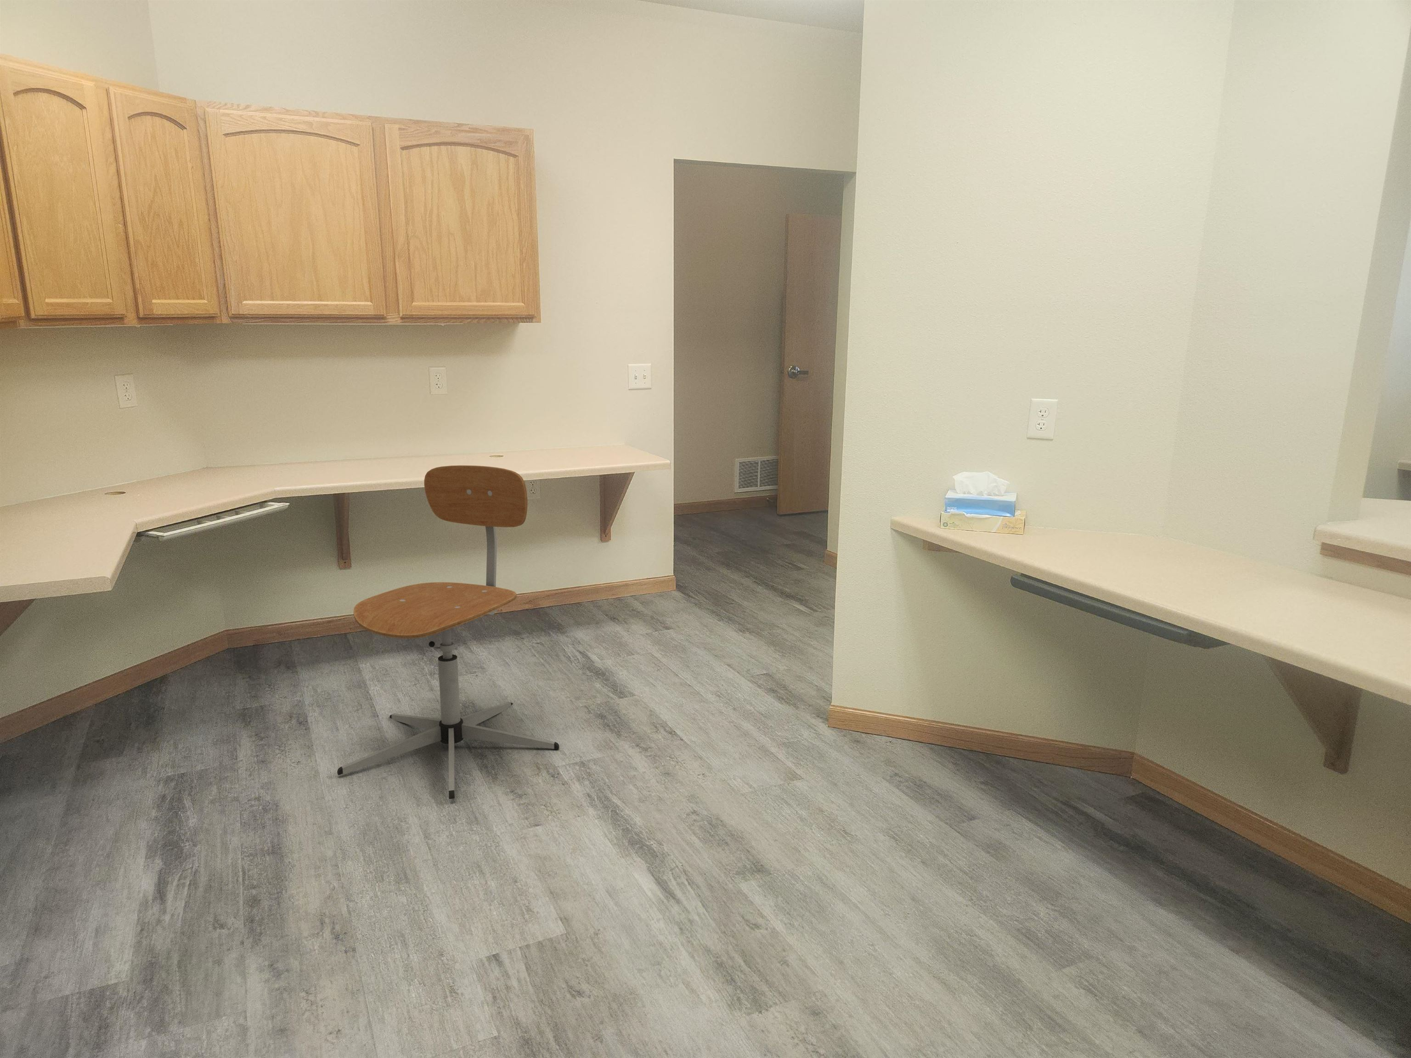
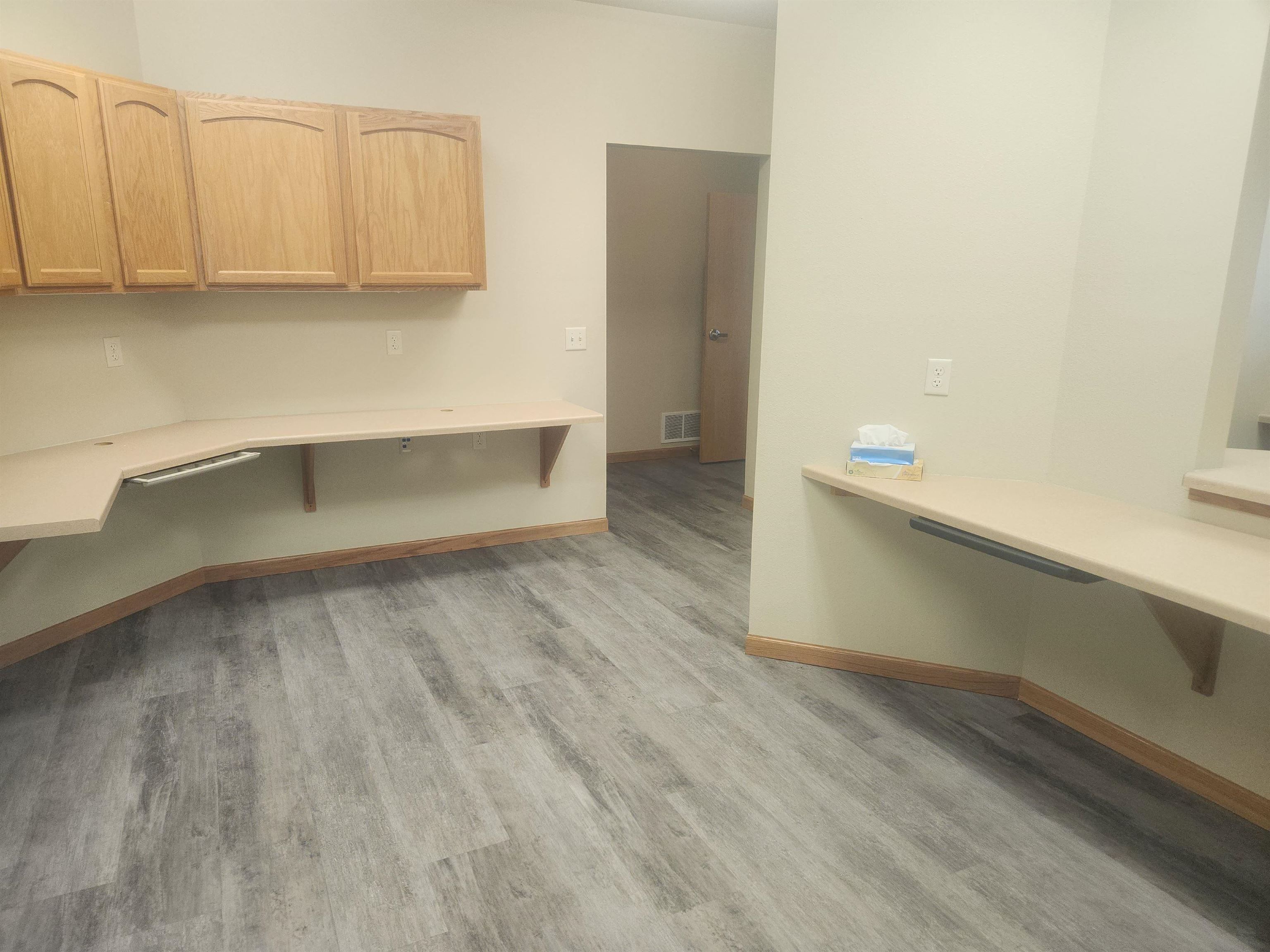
- office chair (451, 611)
